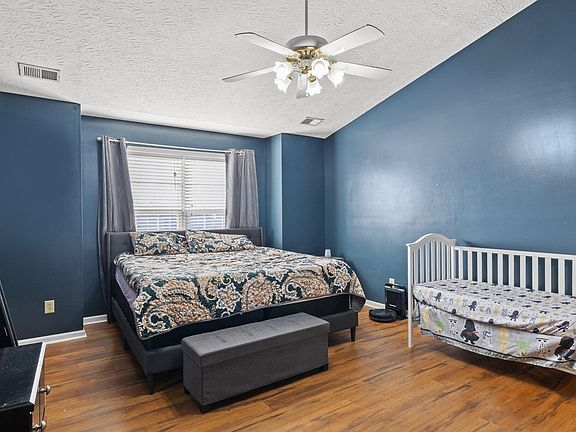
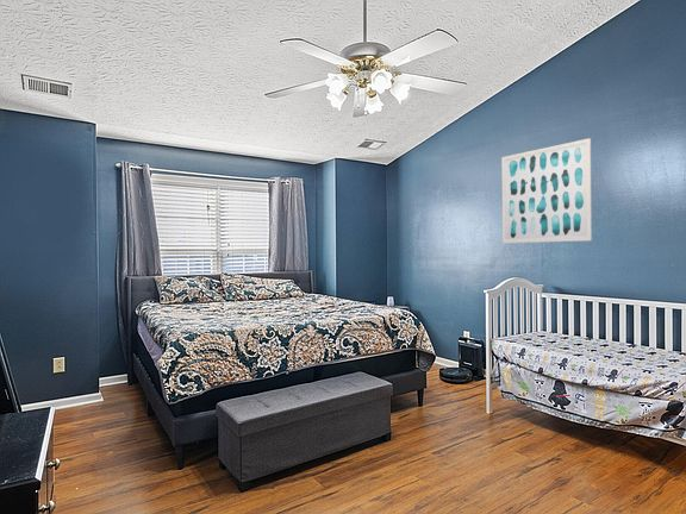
+ wall art (542, 195)
